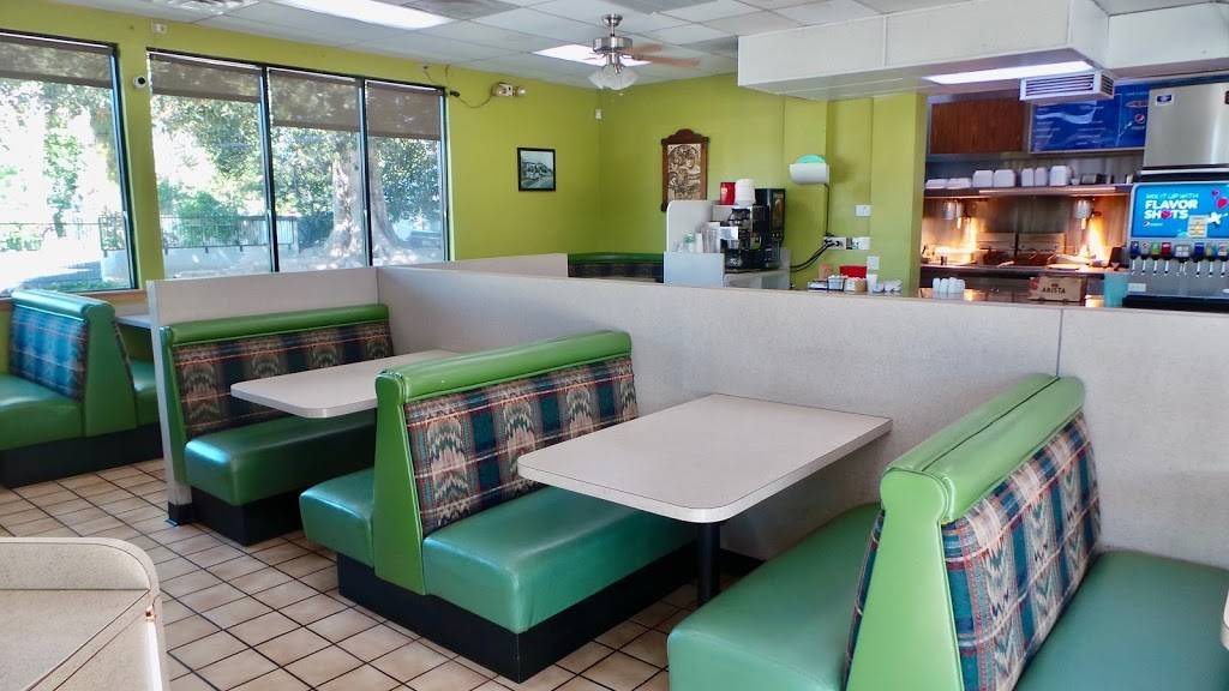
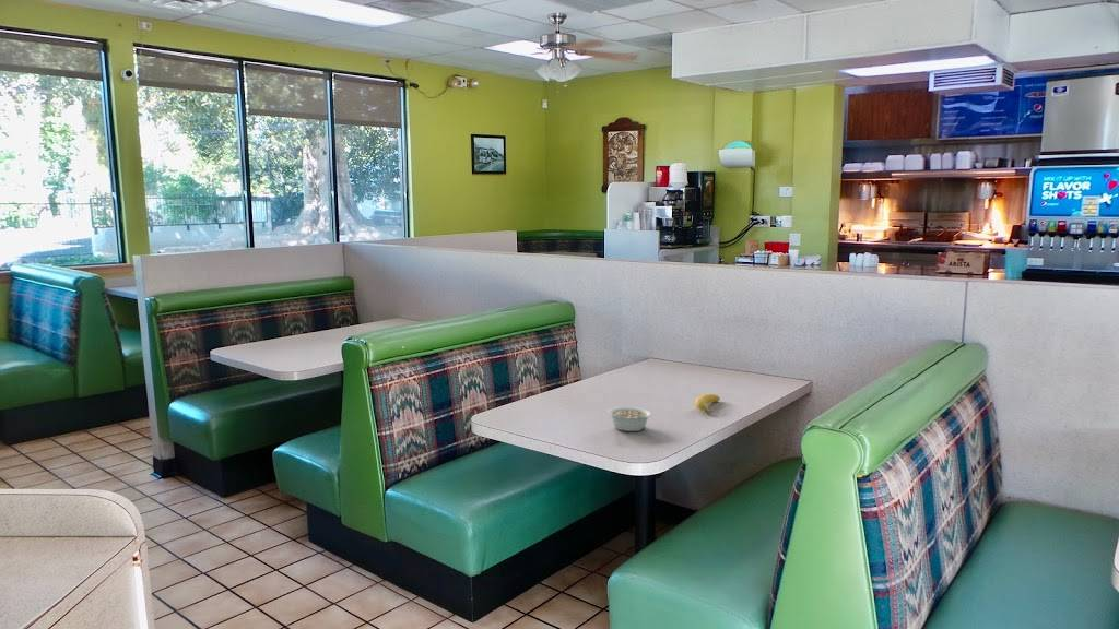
+ legume (631, 418)
+ banana (708, 401)
